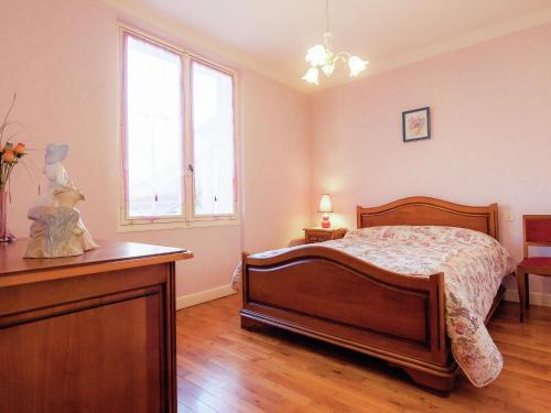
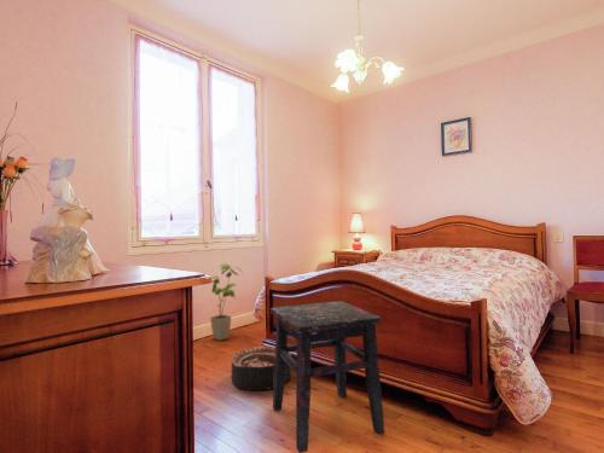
+ house plant (225, 298)
+ basket (261, 366)
+ side table (324, 366)
